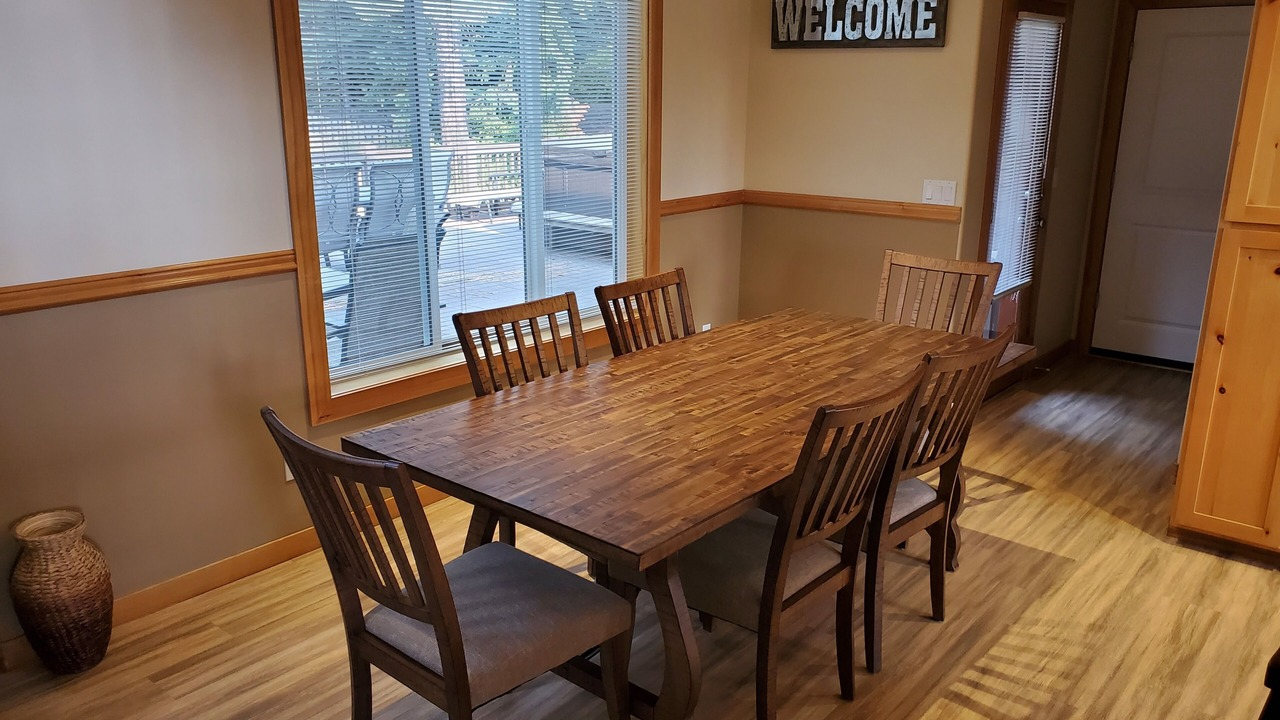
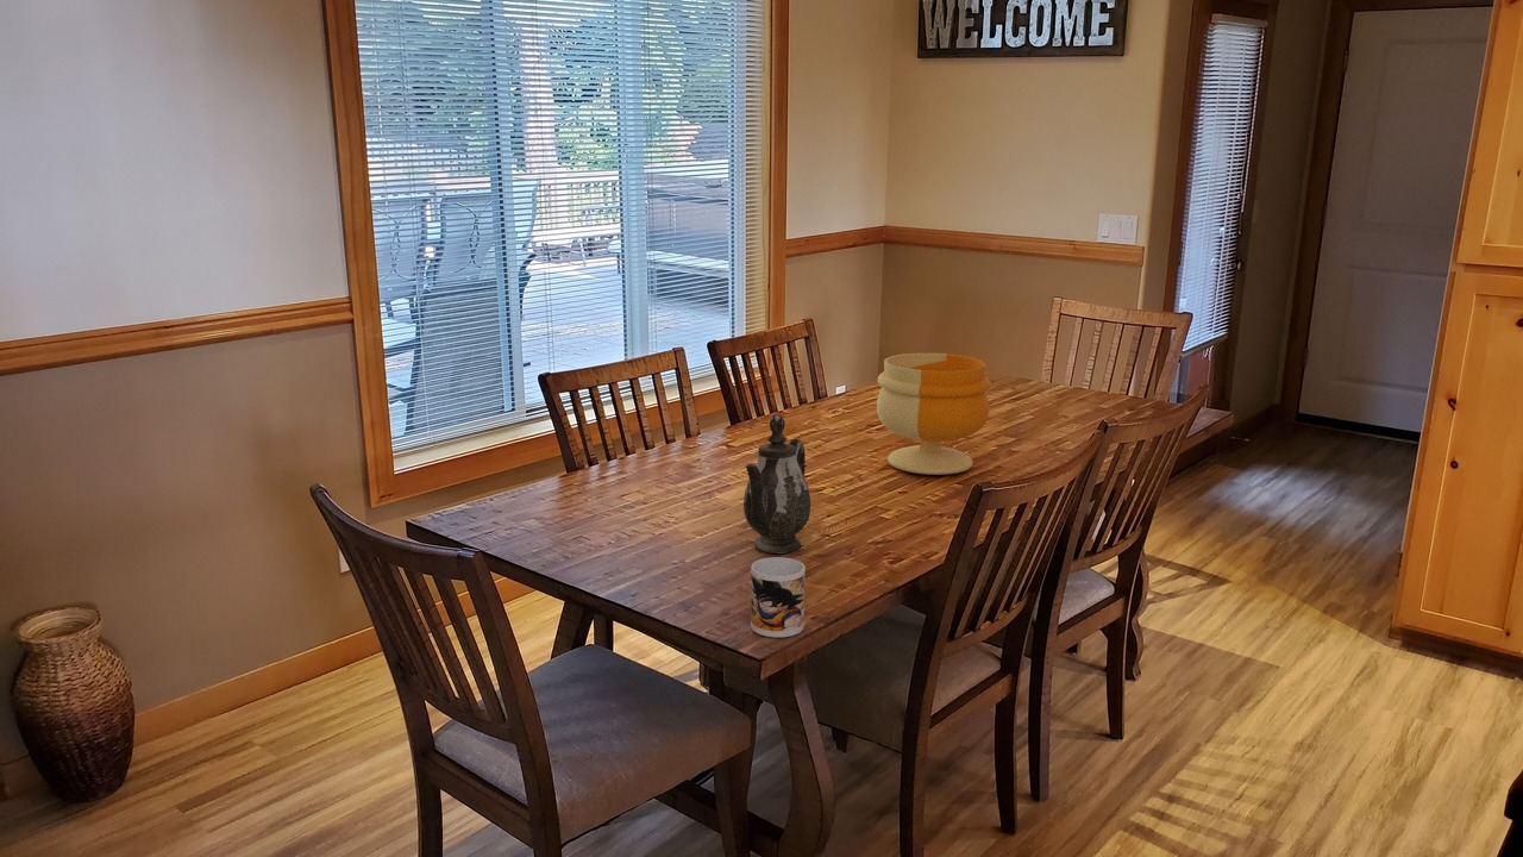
+ mug (782, 592)
+ footed bowl (932, 413)
+ teapot (776, 482)
